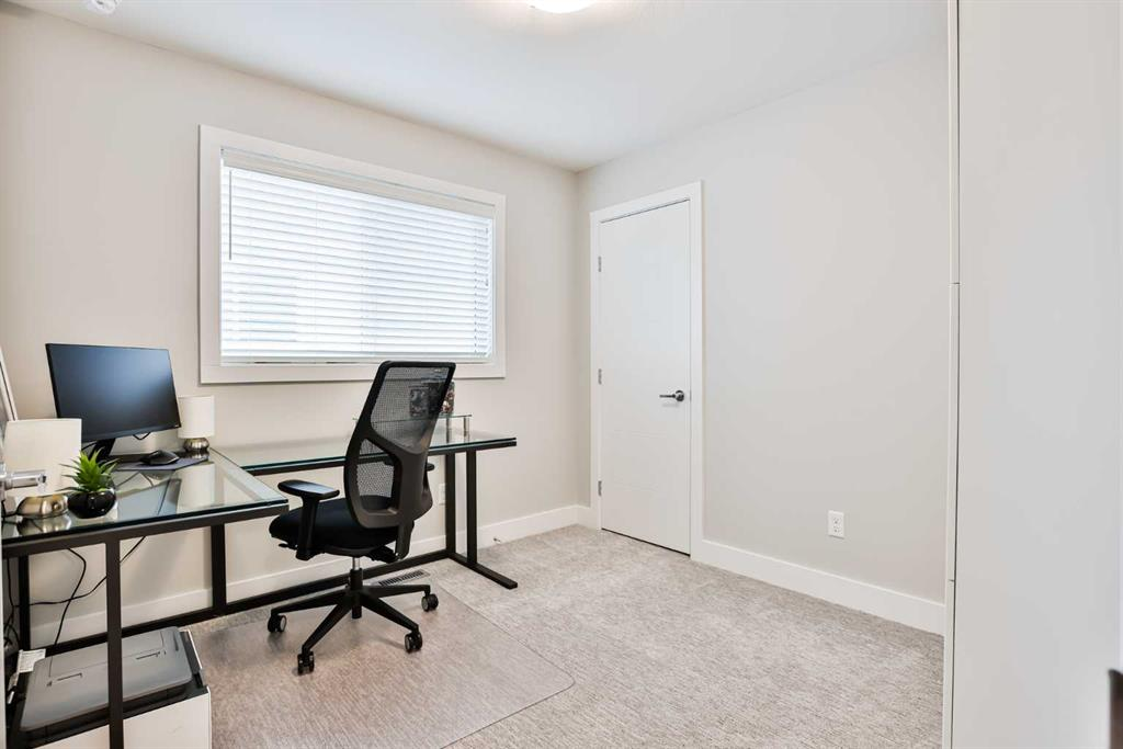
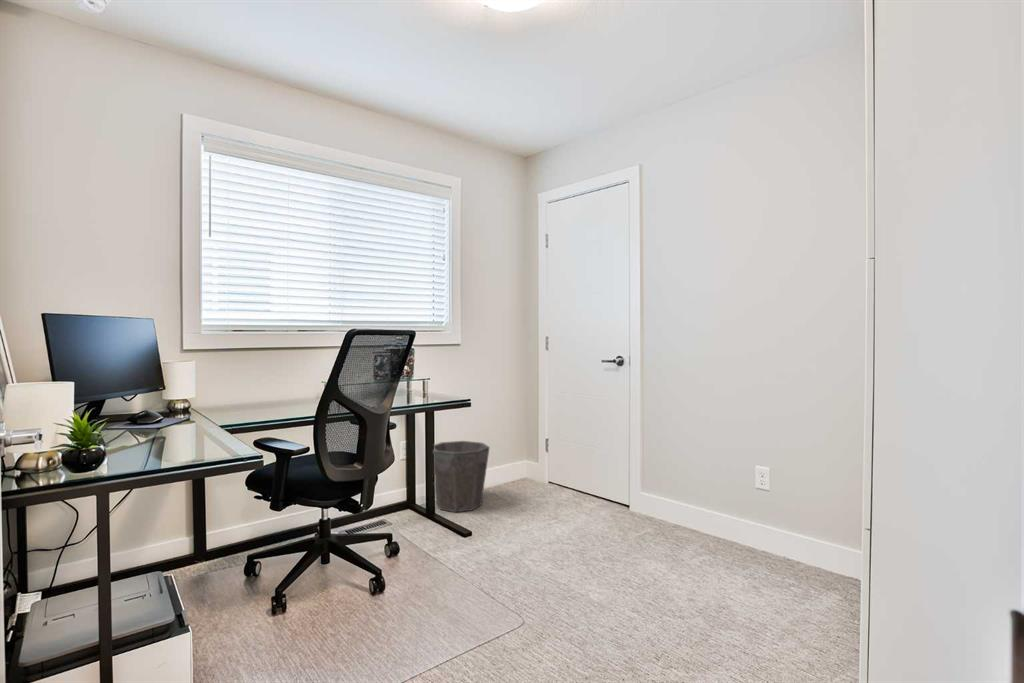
+ waste bin (458, 475)
